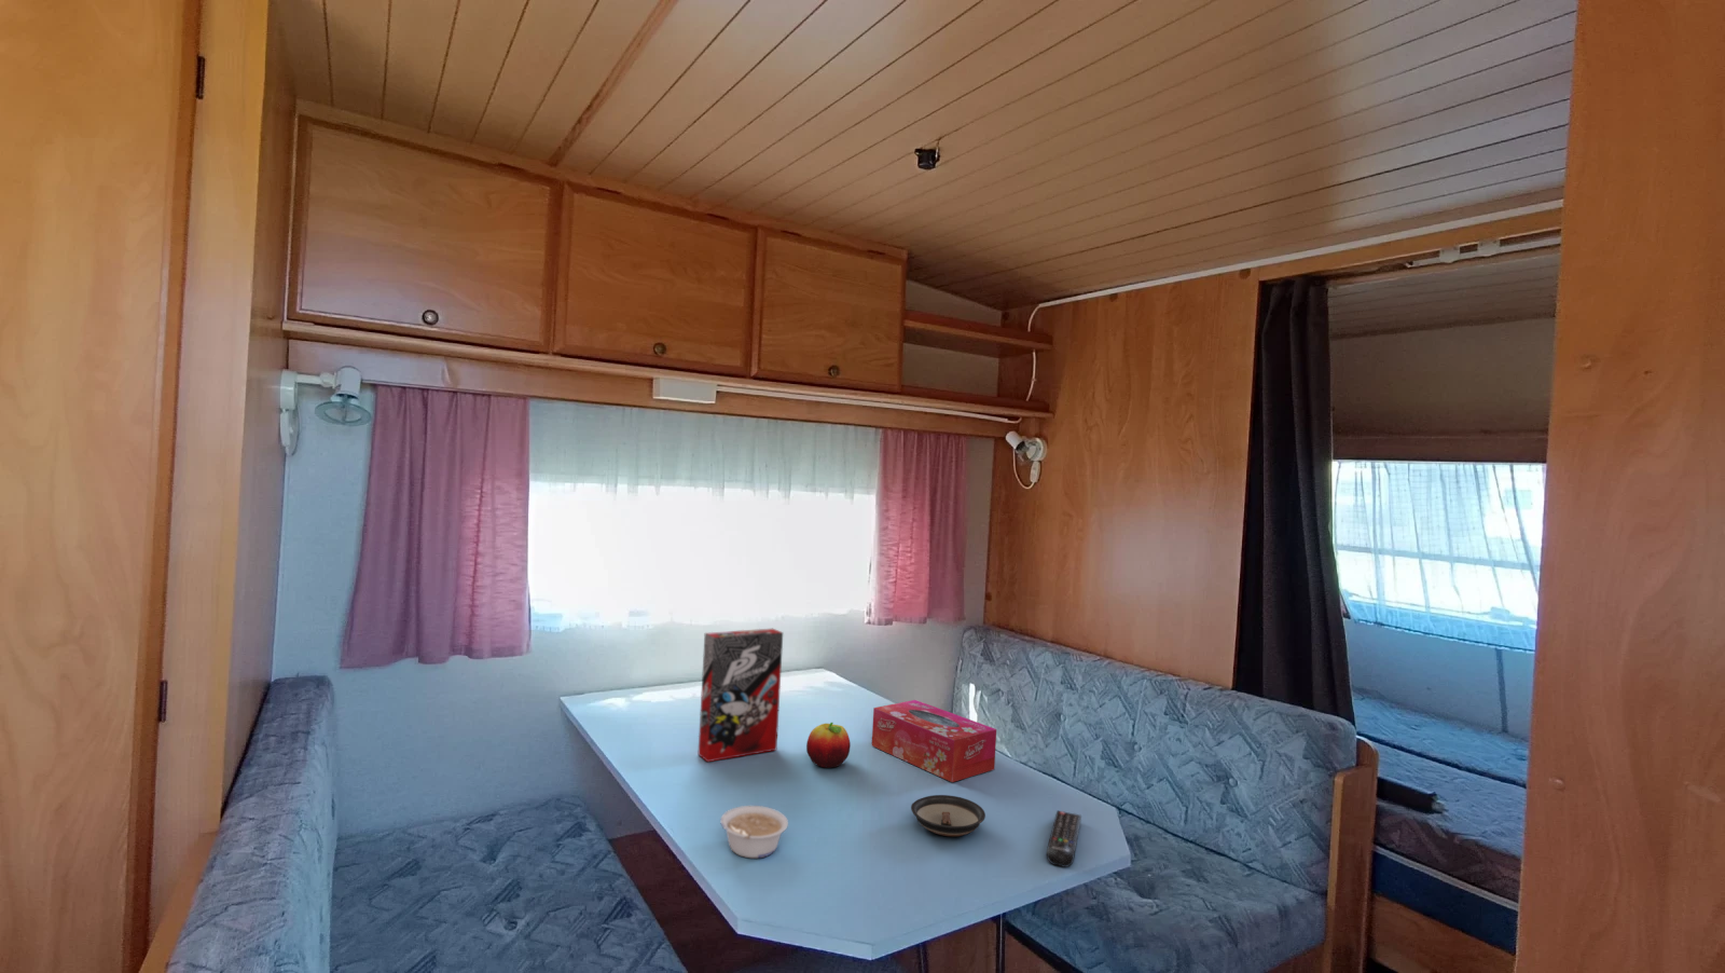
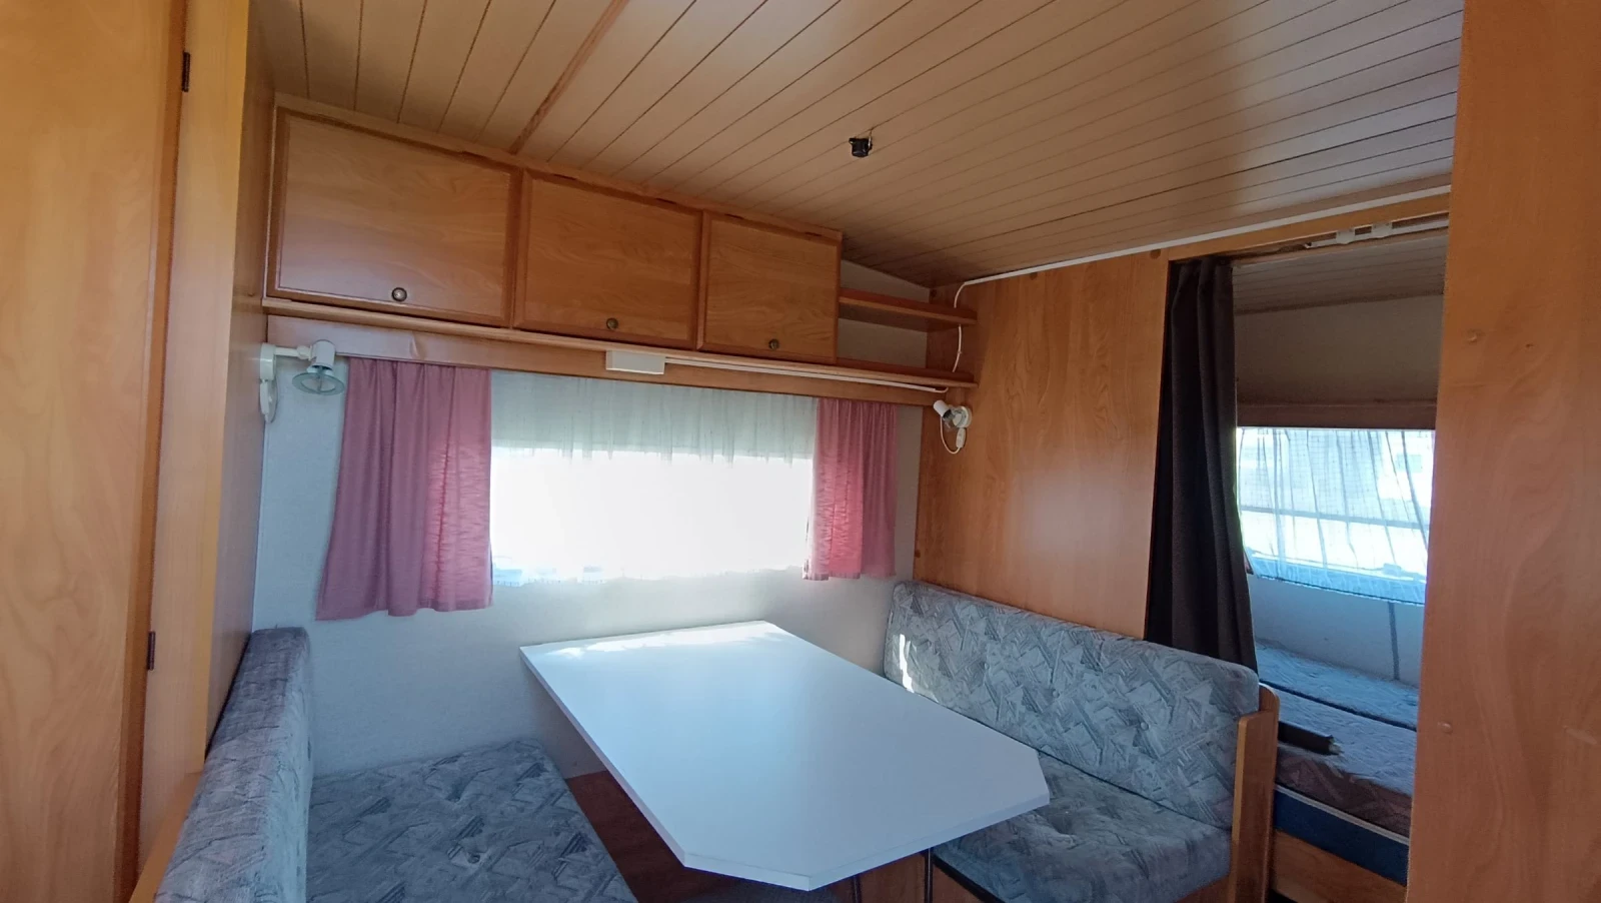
- remote control (1064, 834)
- saucer (948, 819)
- cereal box (740, 692)
- fruit (828, 743)
- legume (755, 832)
- tissue box (931, 737)
